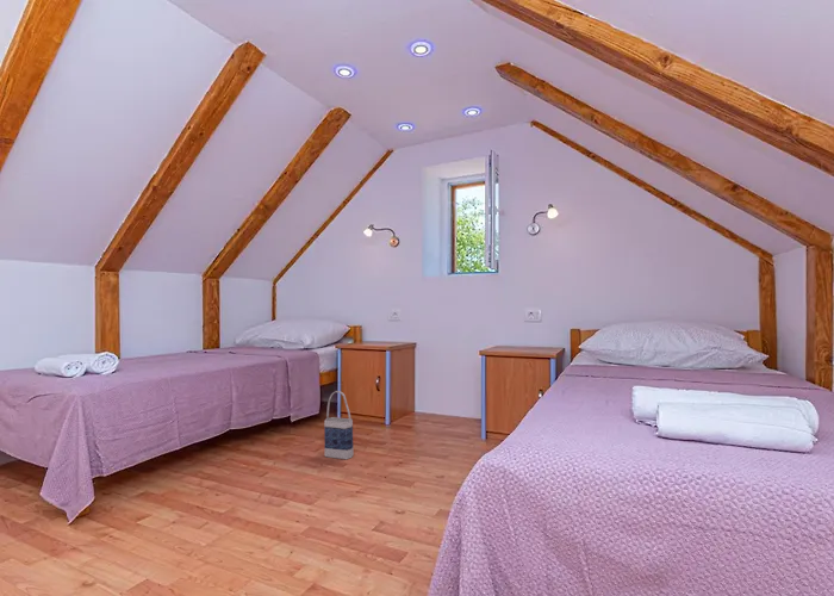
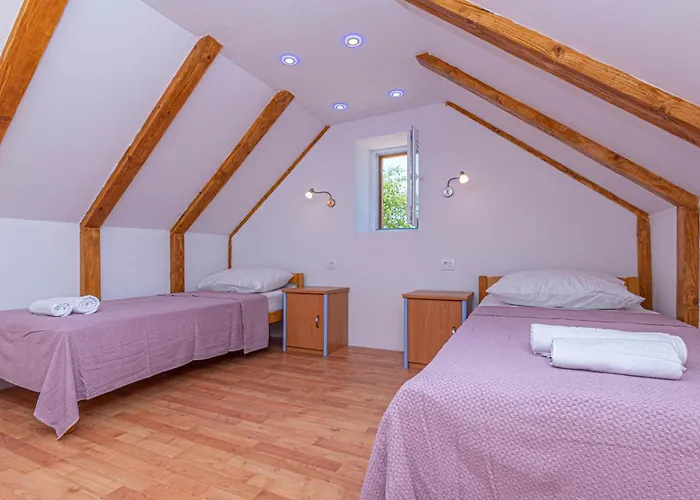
- bag (338, 423)
